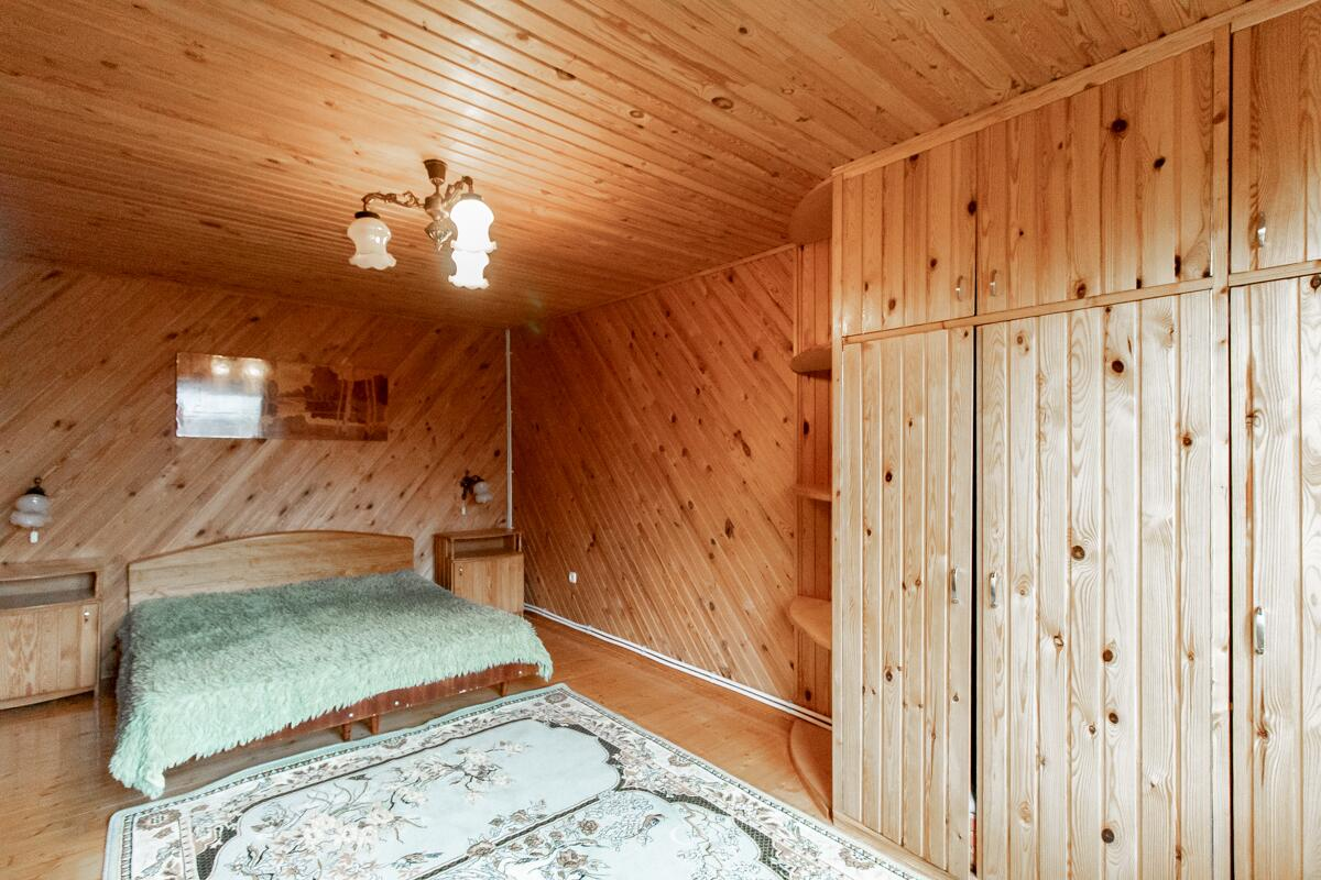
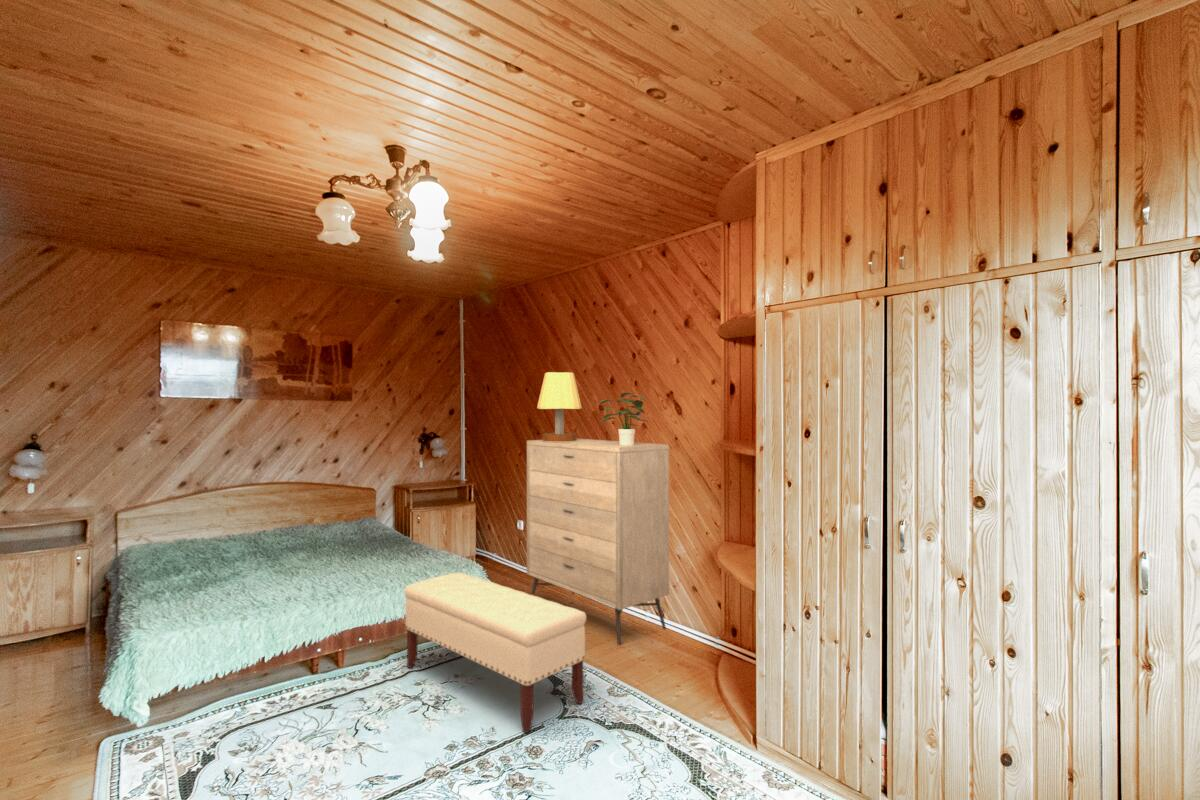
+ bench (489, 639)
+ table lamp (559, 406)
+ dresser (593, 529)
+ potted plant (626, 418)
